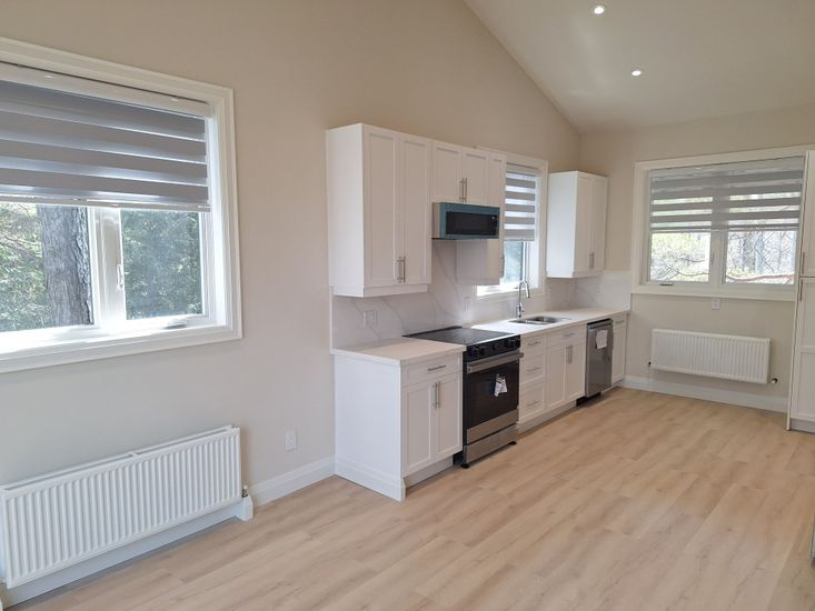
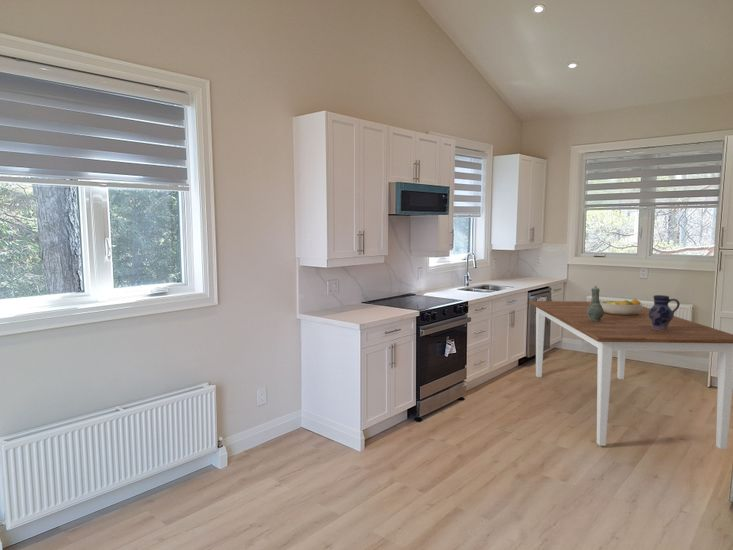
+ dining table (611, 361)
+ fruit bowl (620, 305)
+ vase (595, 302)
+ pitcher (663, 312)
